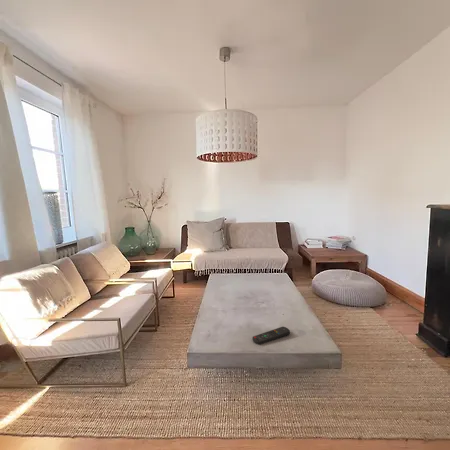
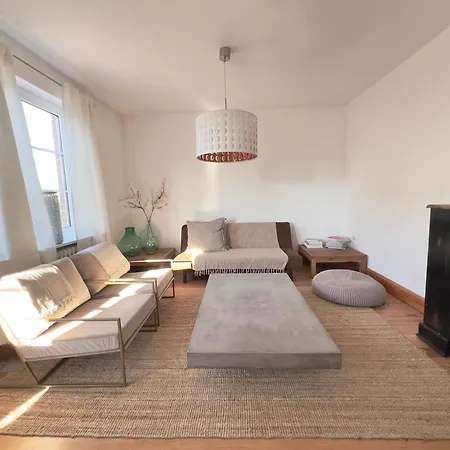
- remote control (271, 335)
